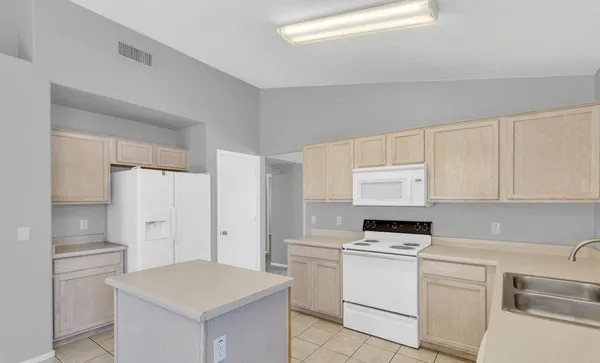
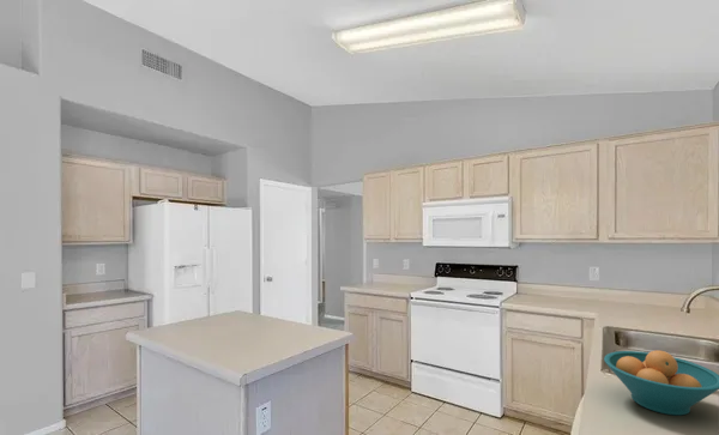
+ fruit bowl (659, 377)
